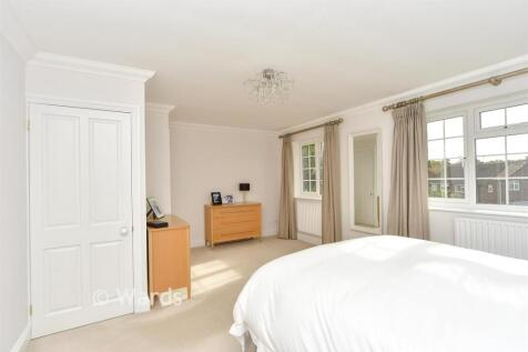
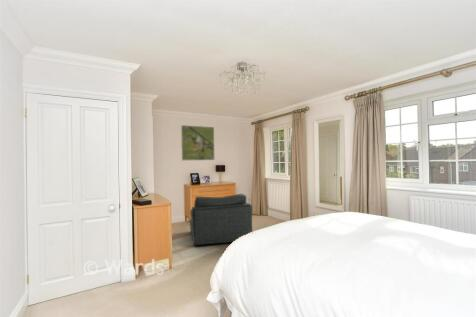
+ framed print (198, 143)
+ armchair (219, 214)
